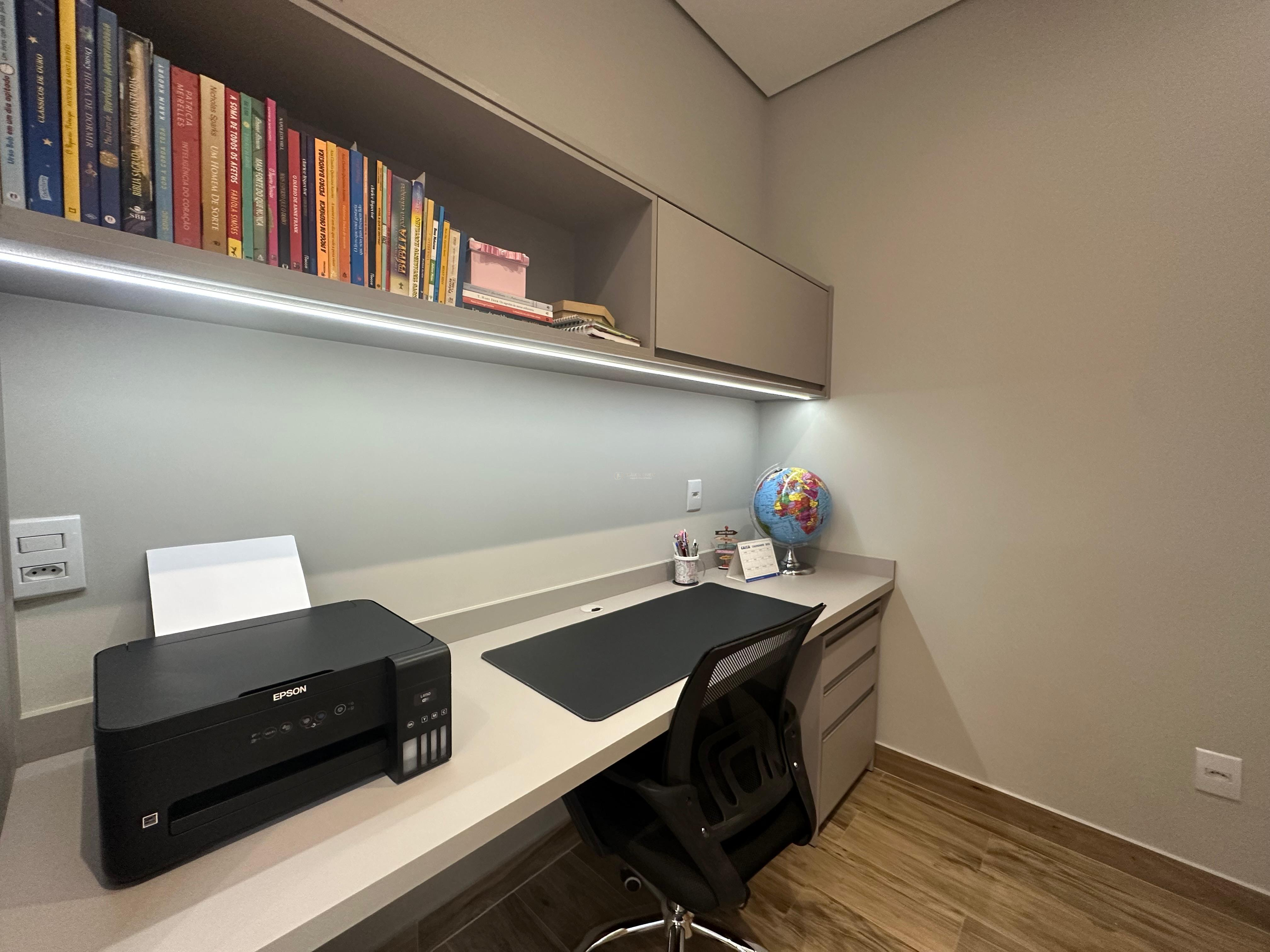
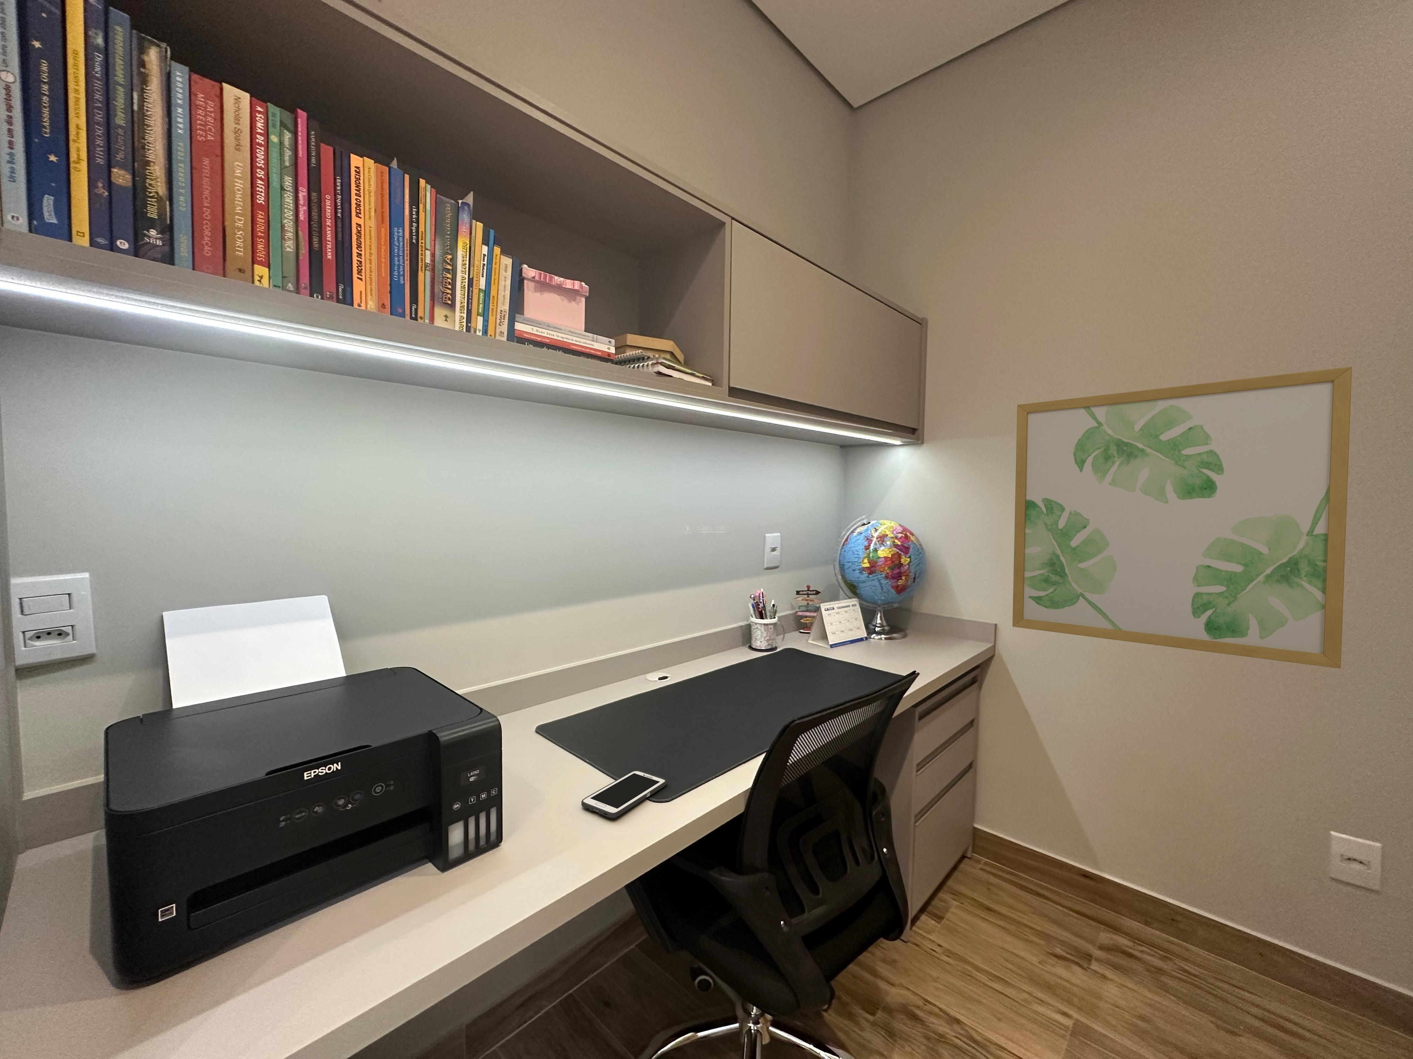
+ wall art (1156, 517)
+ cell phone (625, 792)
